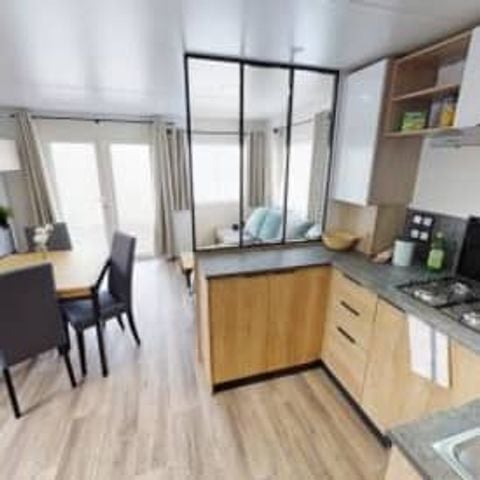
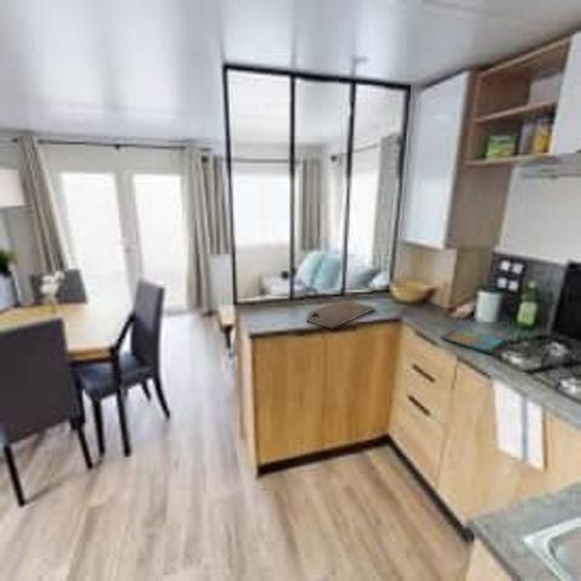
+ cutting board (338, 312)
+ dish towel (471, 339)
